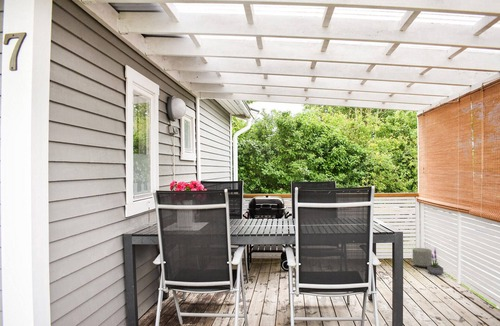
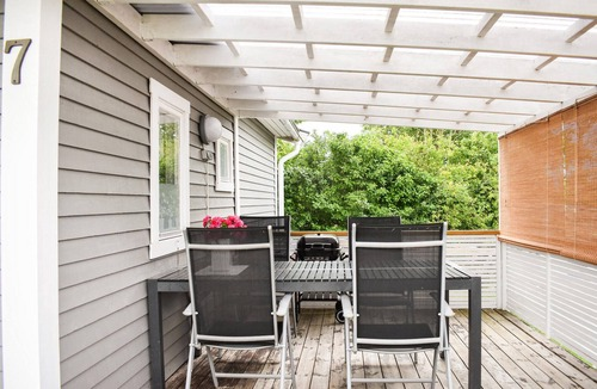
- potted plant (435, 260)
- planter (422, 258)
